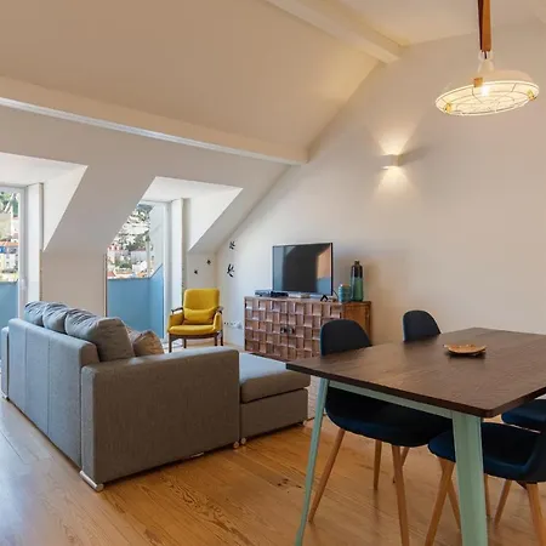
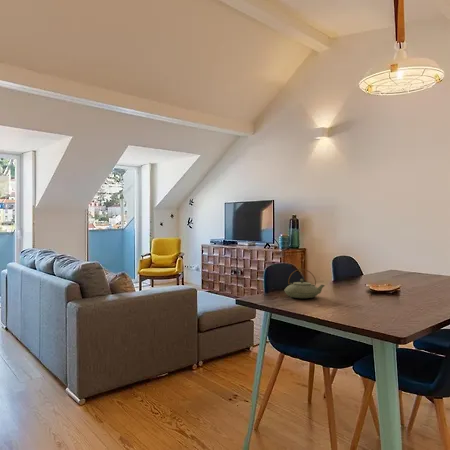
+ teapot (304, 283)
